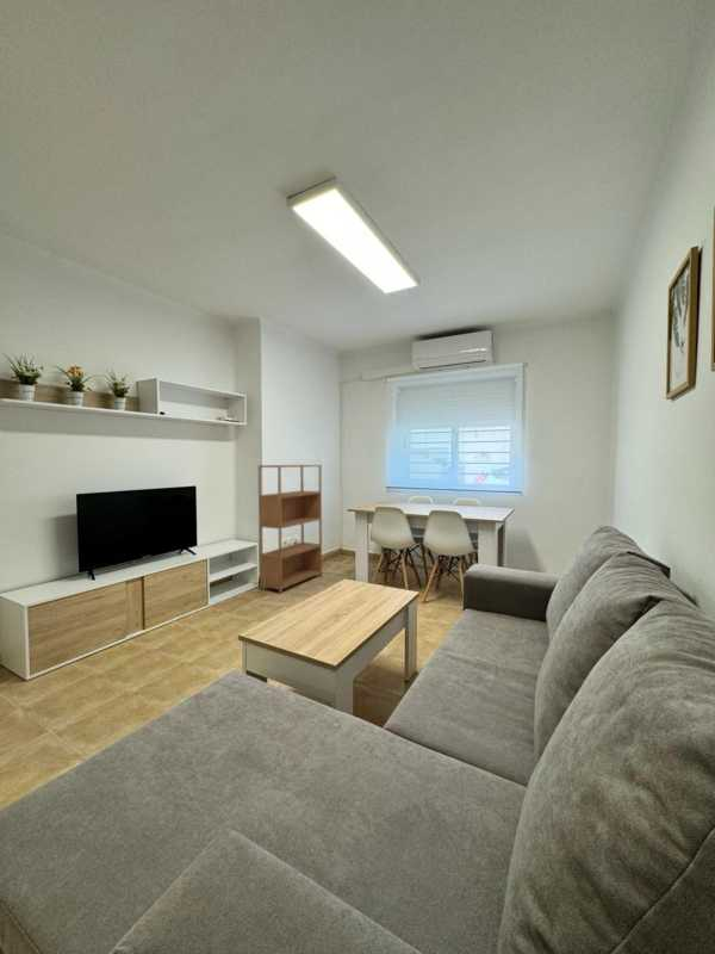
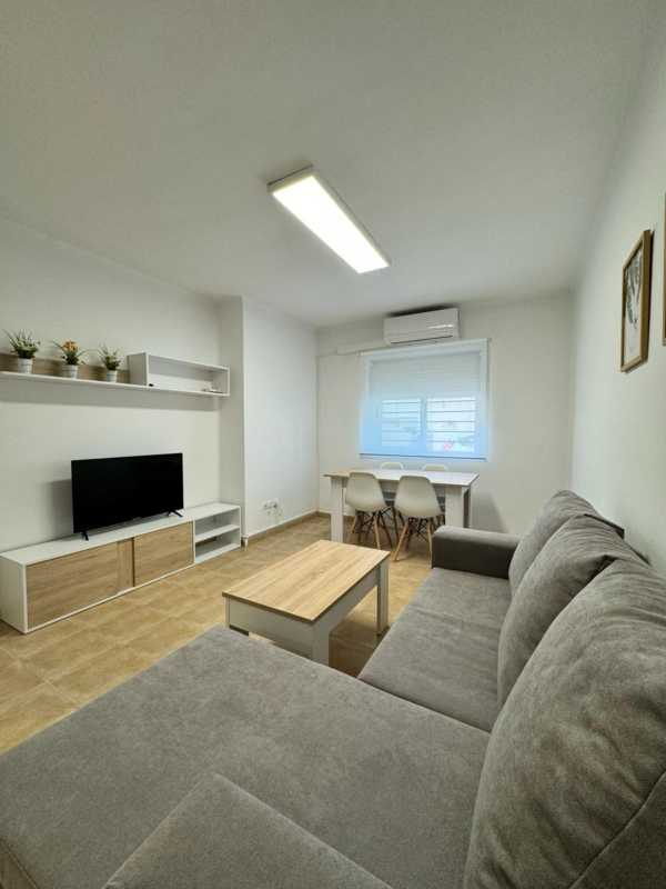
- bookshelf (292, 524)
